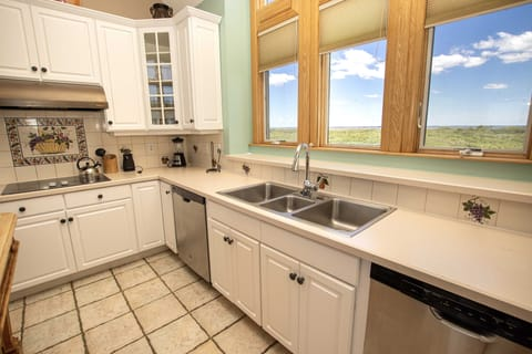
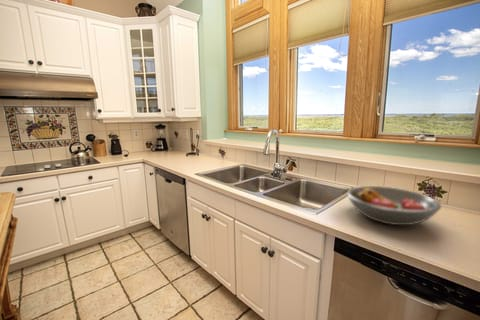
+ fruit bowl (389, 204)
